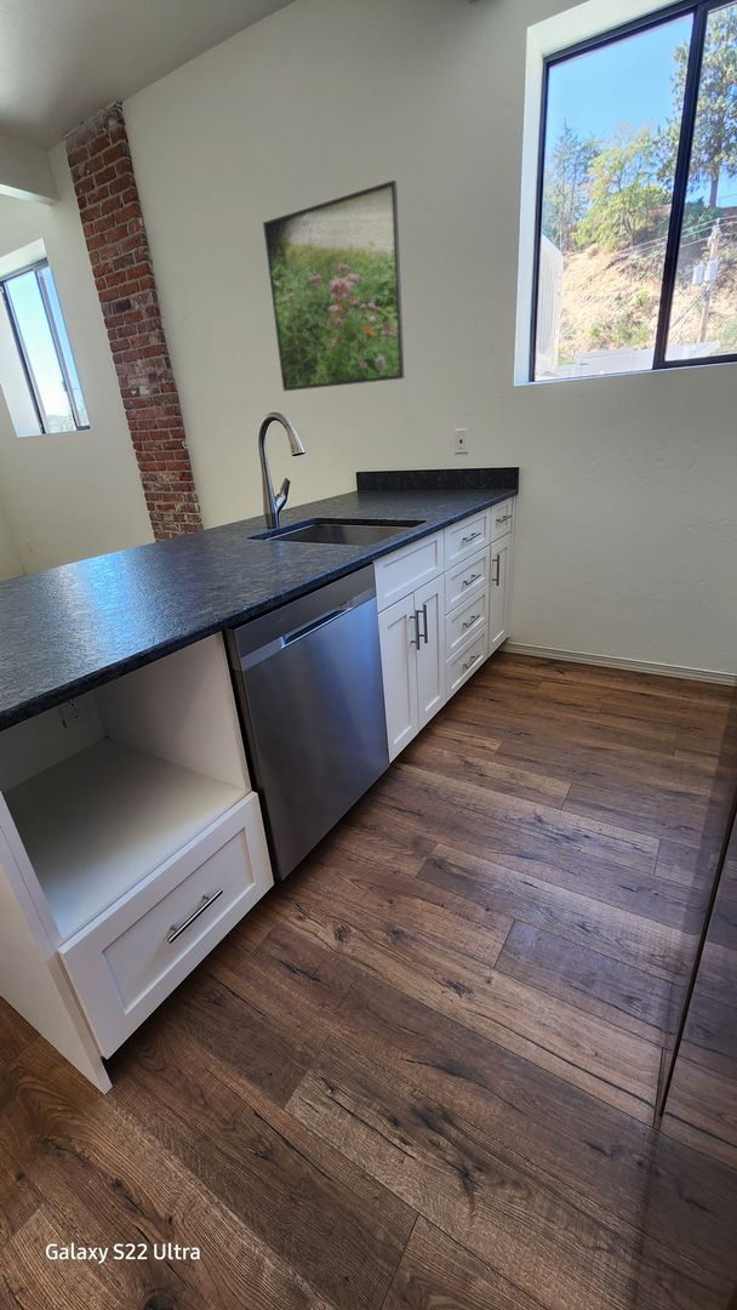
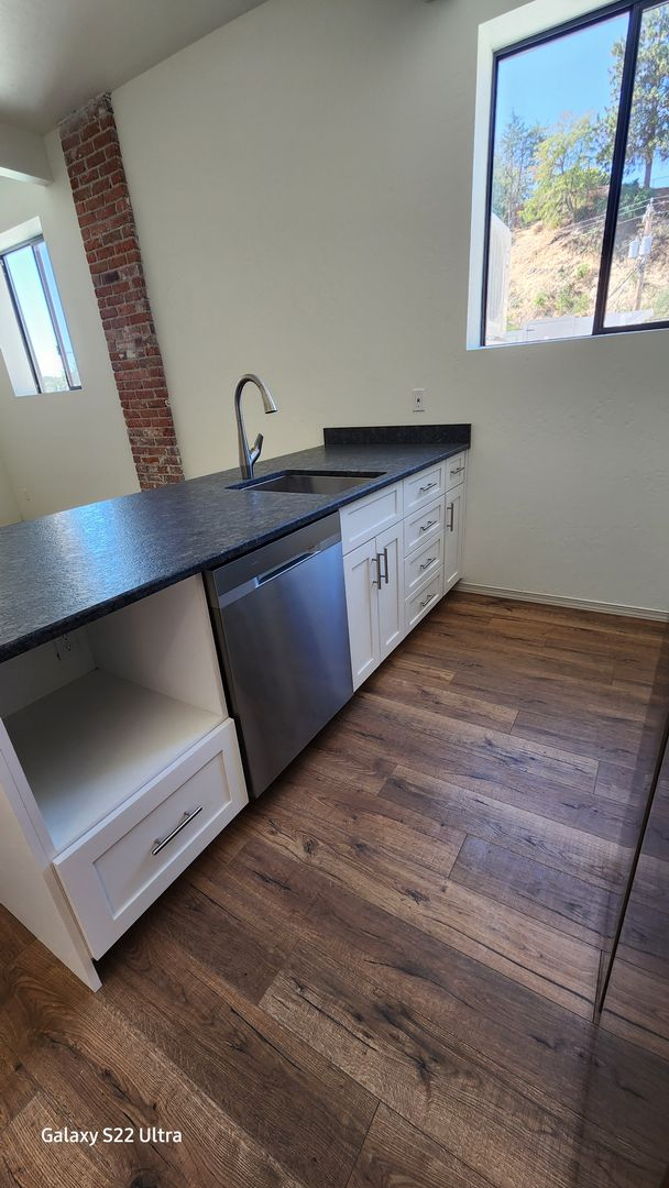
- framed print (332, 300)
